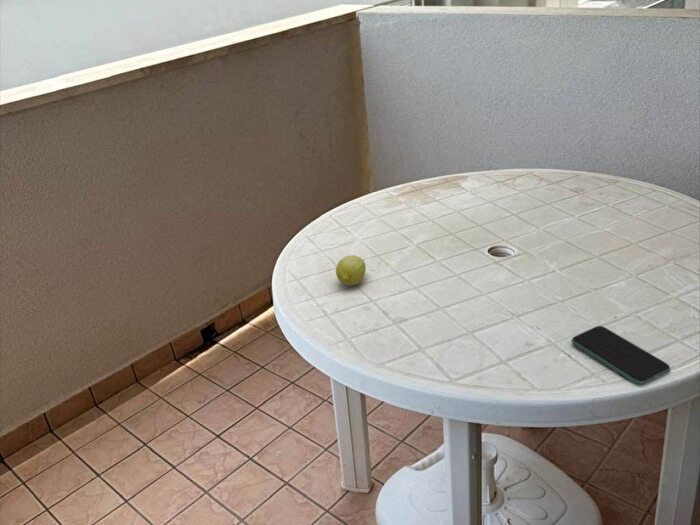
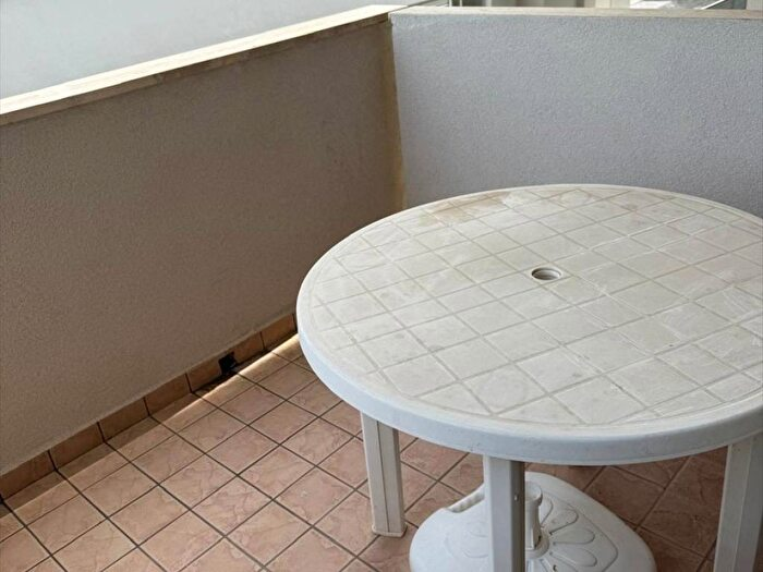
- smartphone (618, 353)
- fruit (351, 269)
